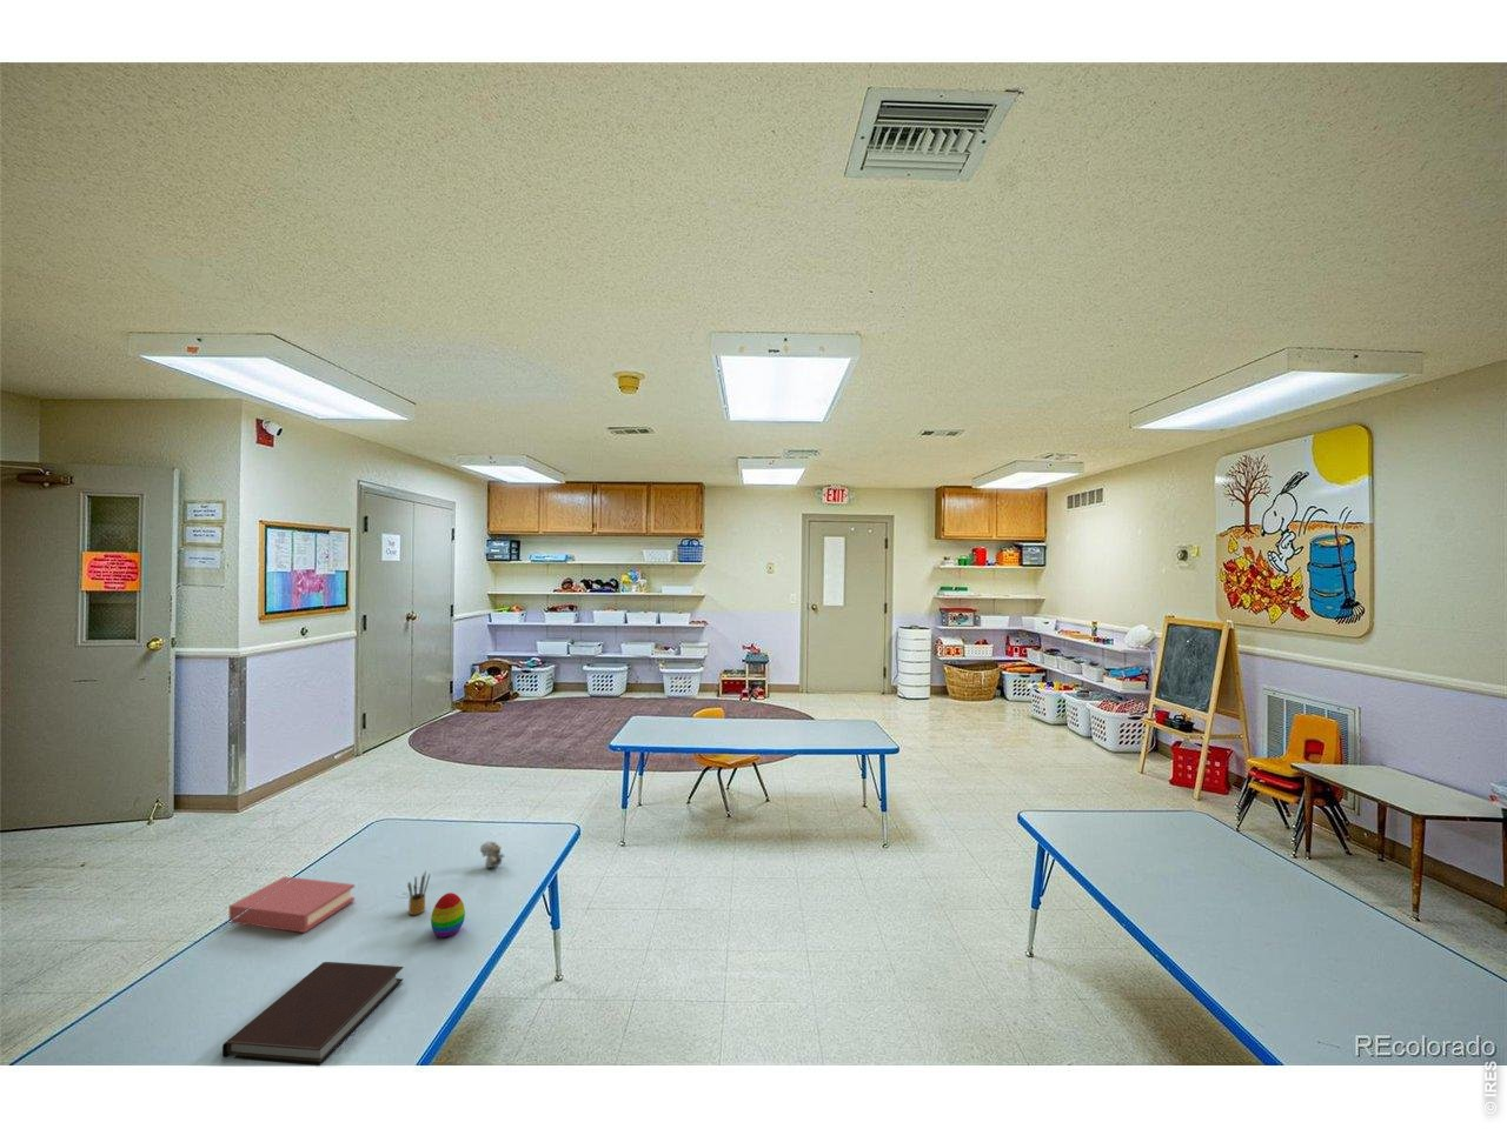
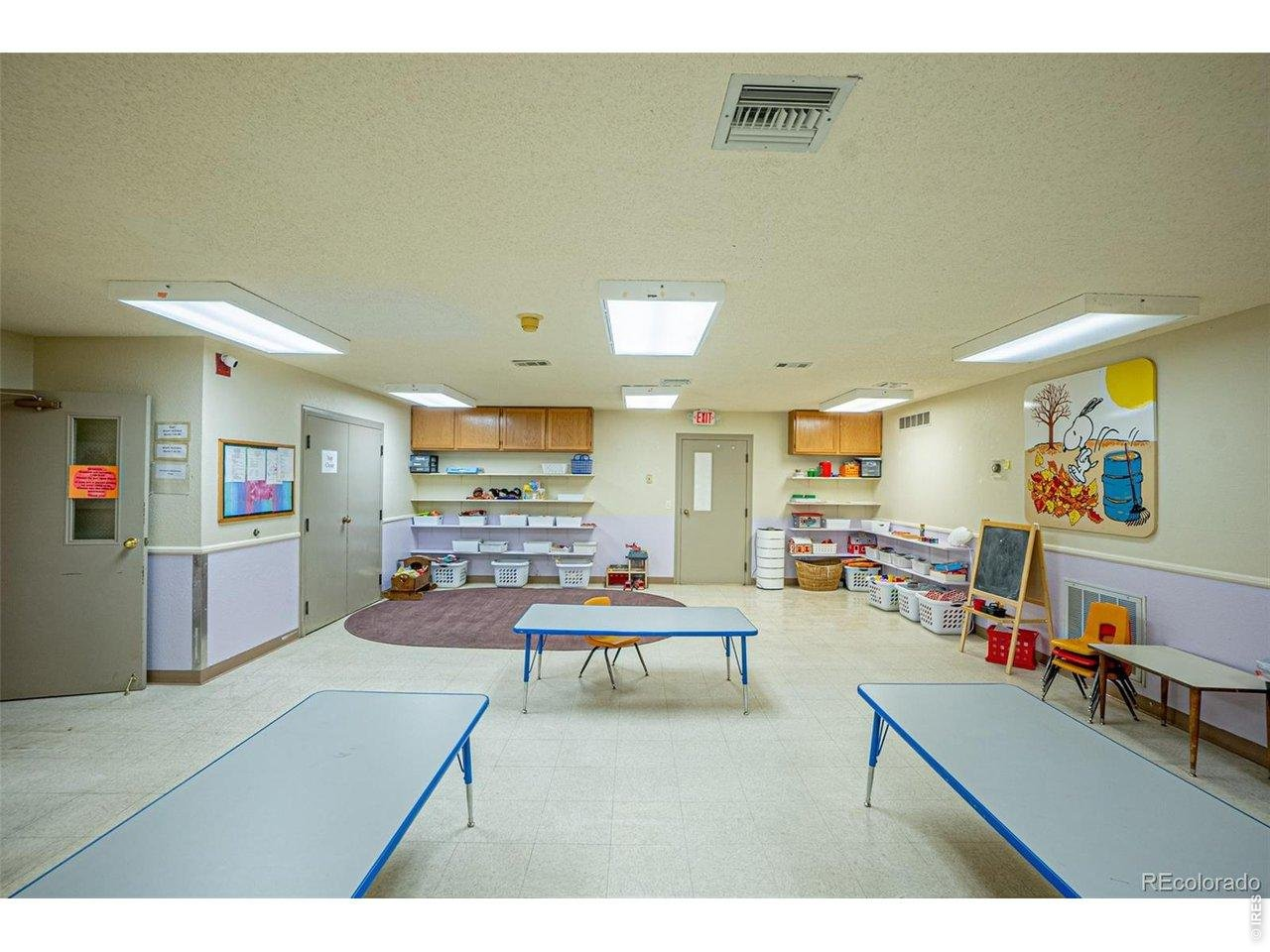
- notebook (320, 1008)
- book (293, 902)
- pencil box (417, 894)
- decorative egg (447, 913)
- teddy bear (481, 850)
